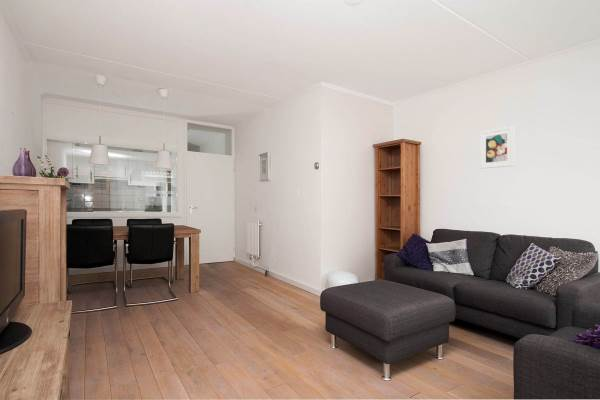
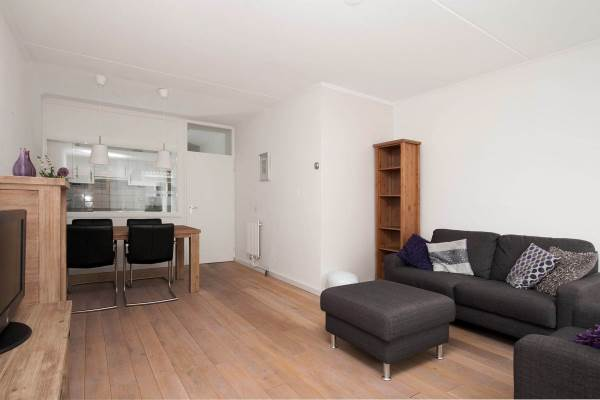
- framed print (496, 148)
